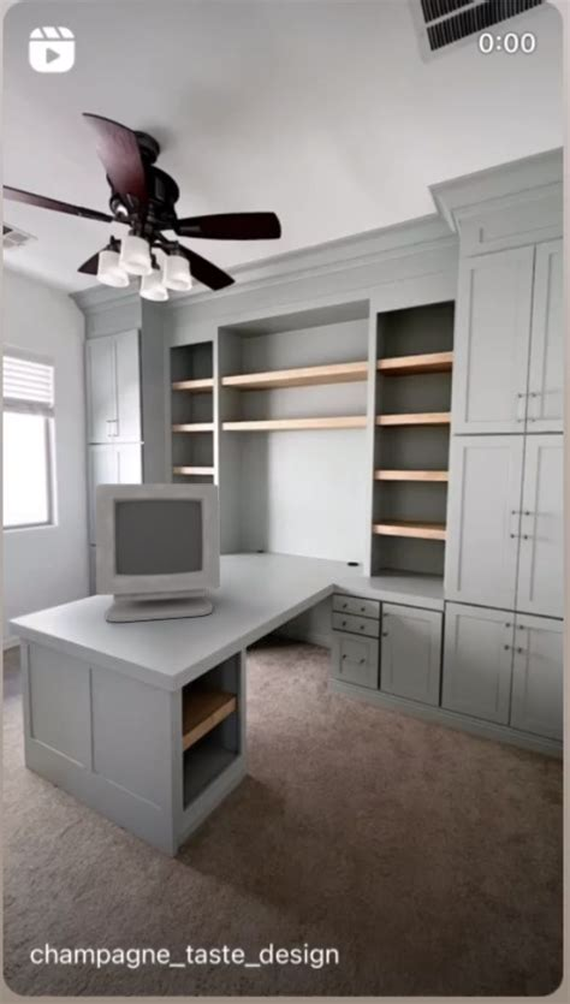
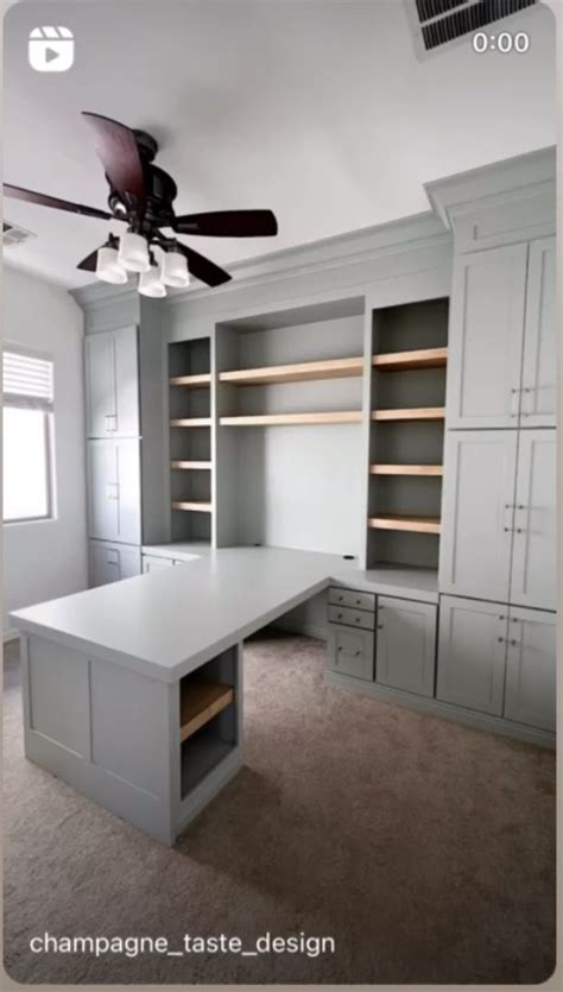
- computer monitor (160, 541)
